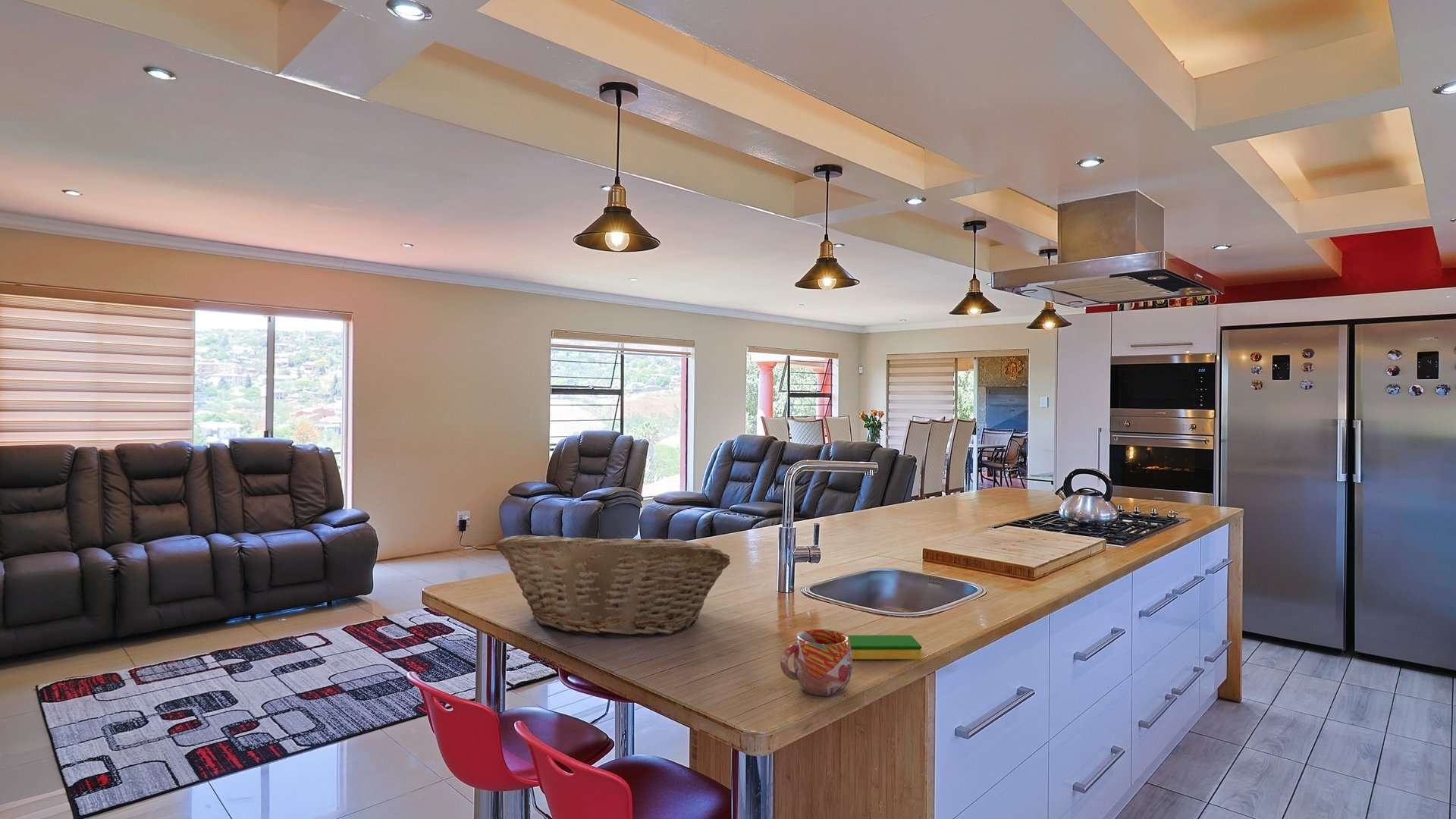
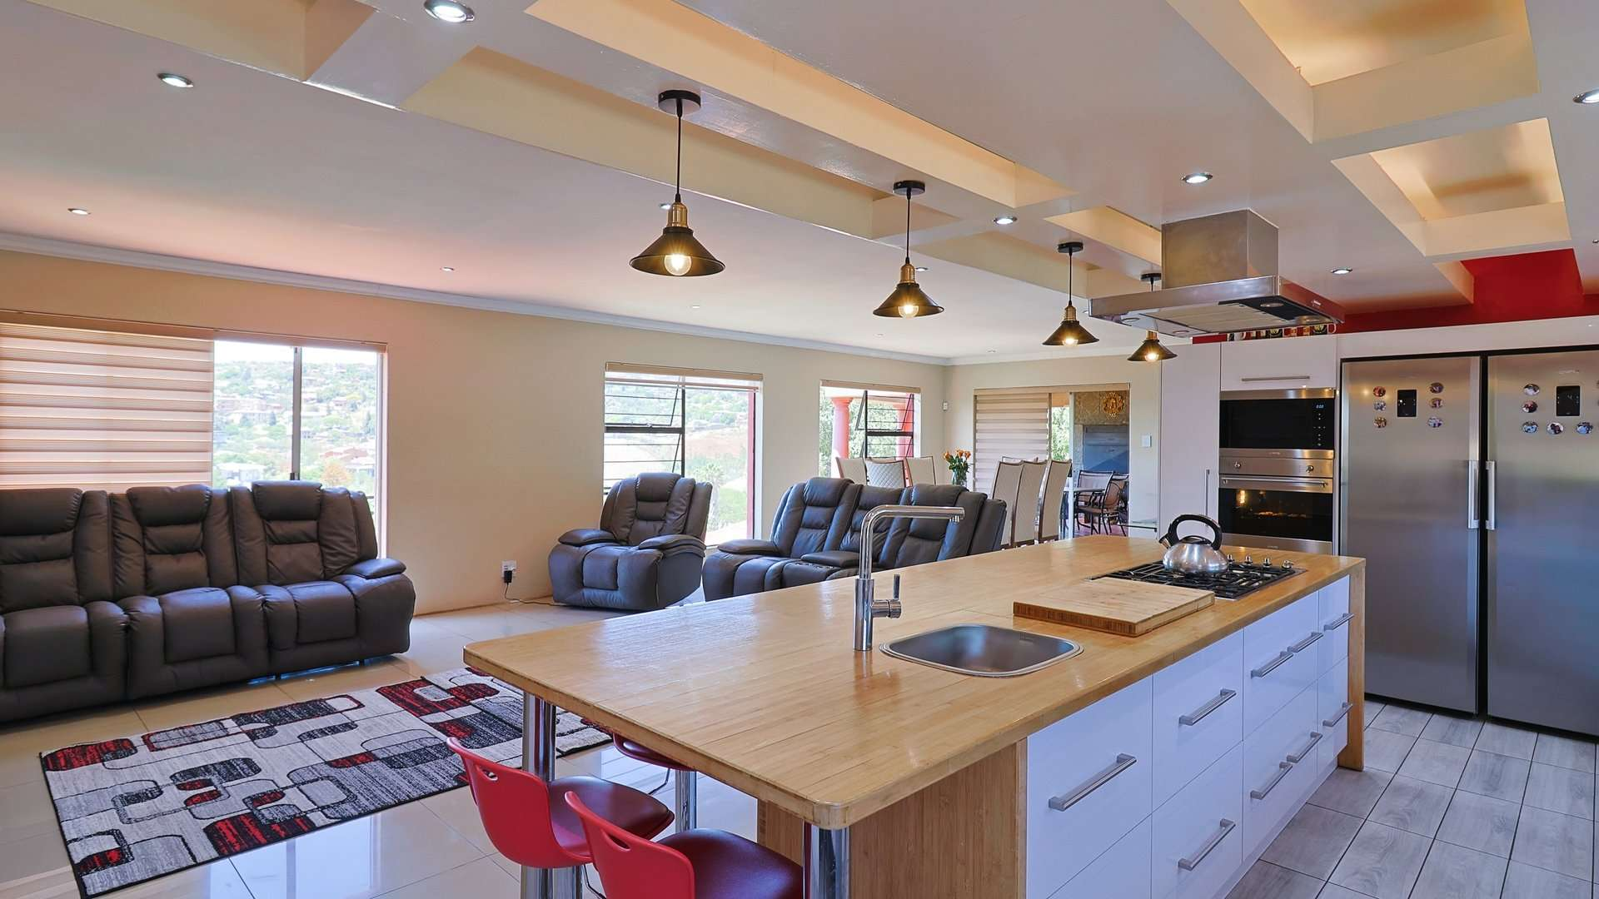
- mug (815, 662)
- dish sponge (880, 647)
- fruit basket (613, 572)
